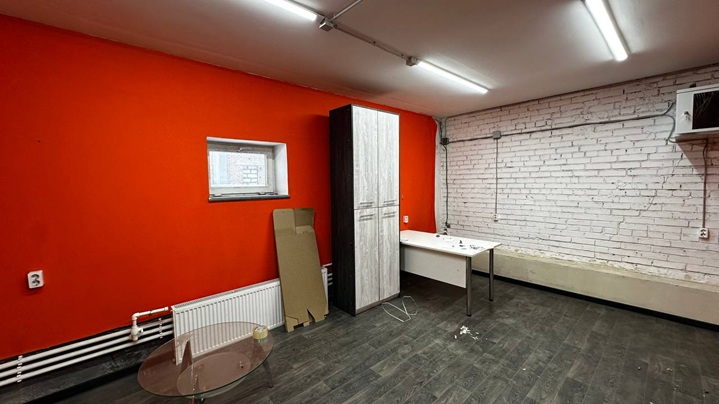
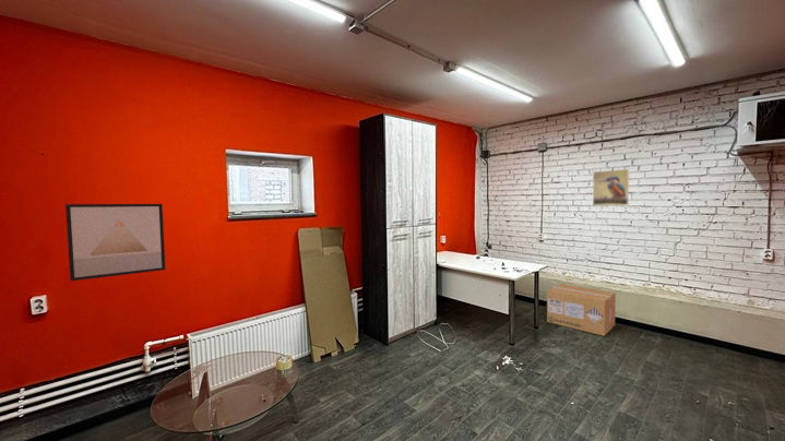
+ wall art (119, 239)
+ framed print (609, 188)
+ cardboard box (580, 307)
